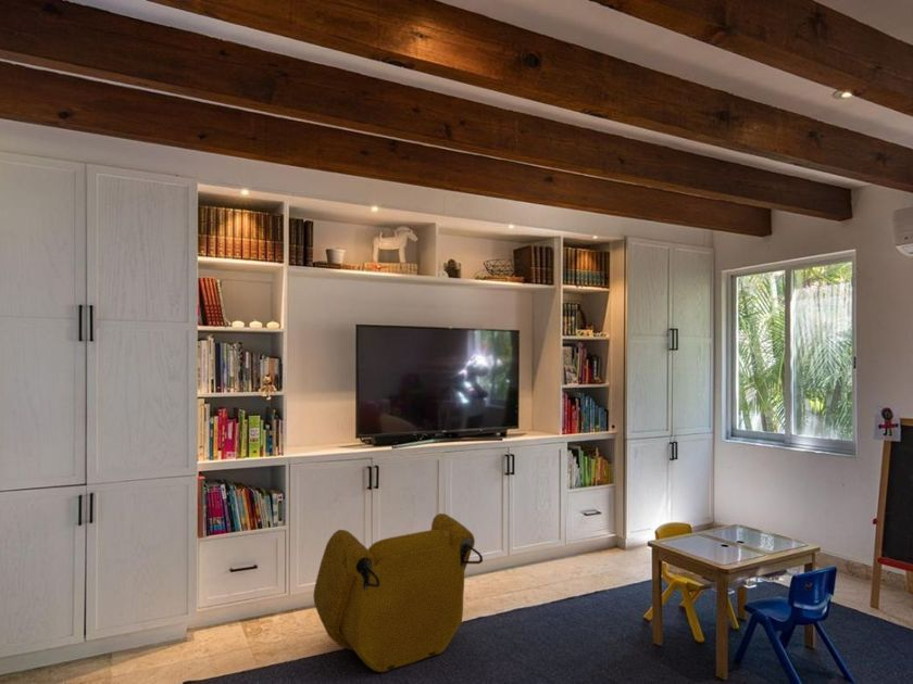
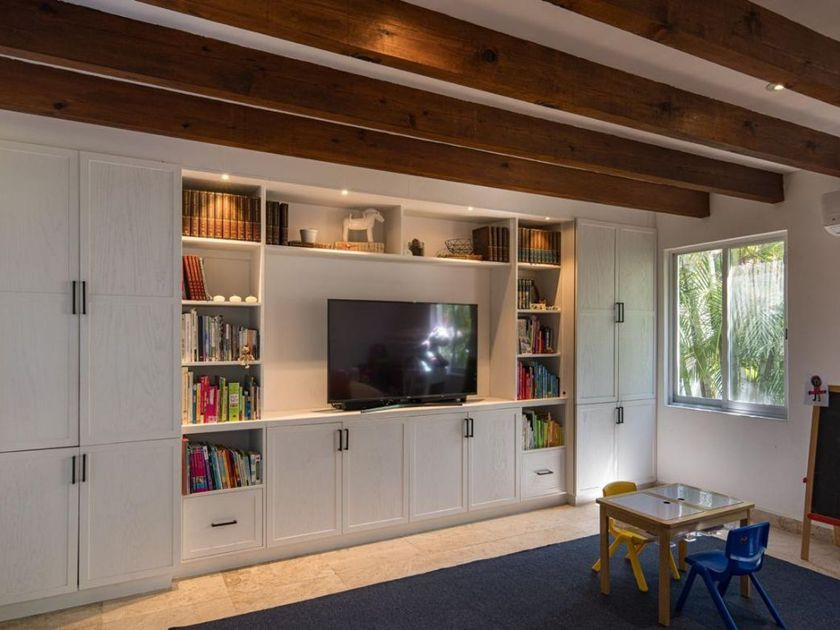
- bean bag chair (398, 588)
